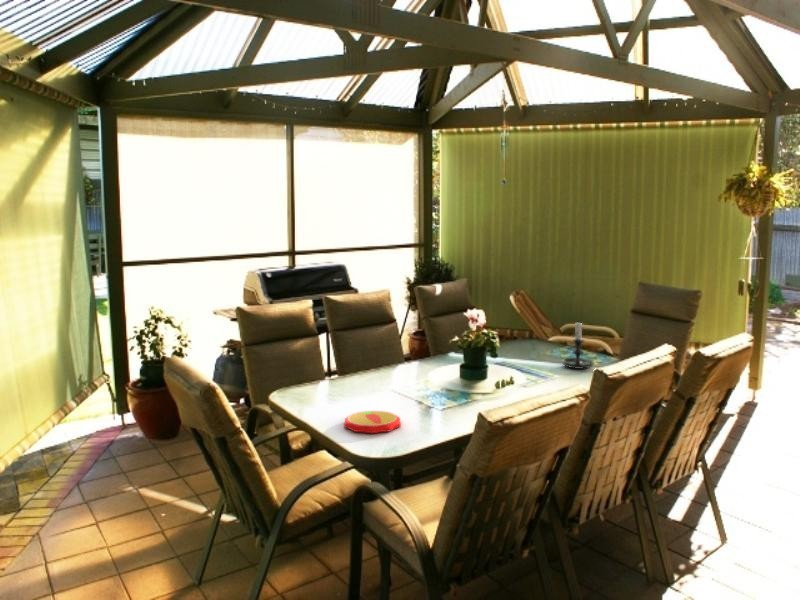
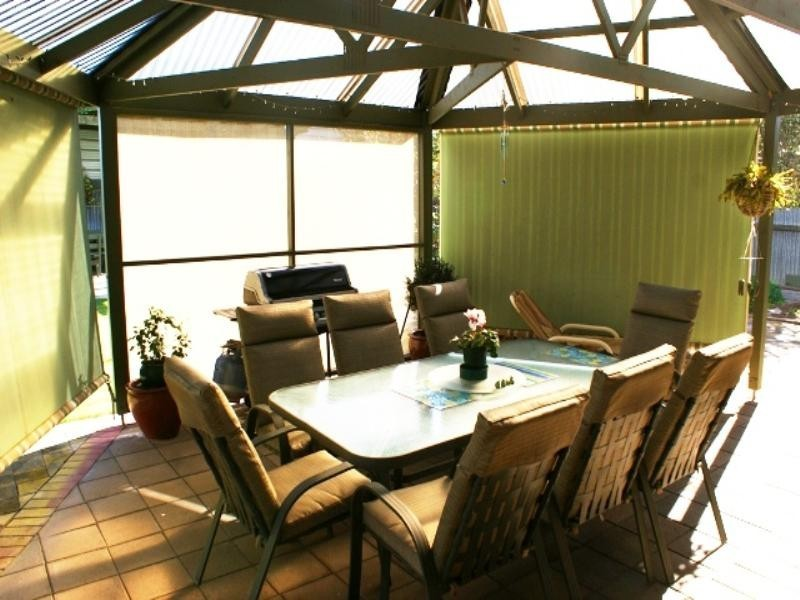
- candle holder (579, 343)
- plate (372, 420)
